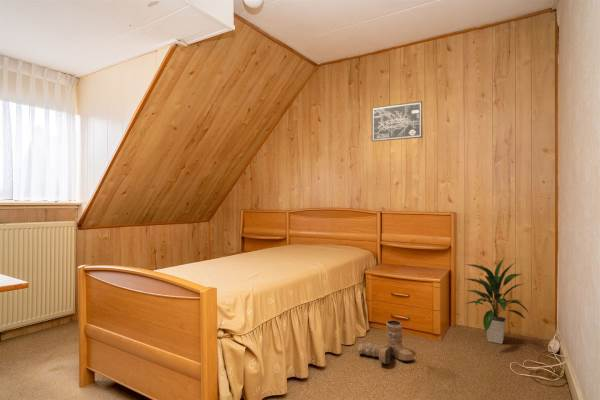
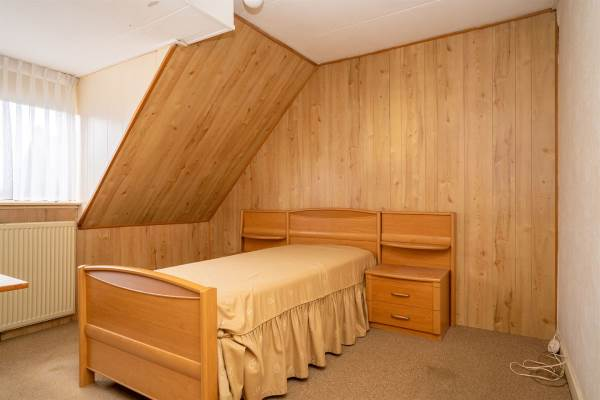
- wall art (396, 122)
- boots (387, 341)
- indoor plant (494, 299)
